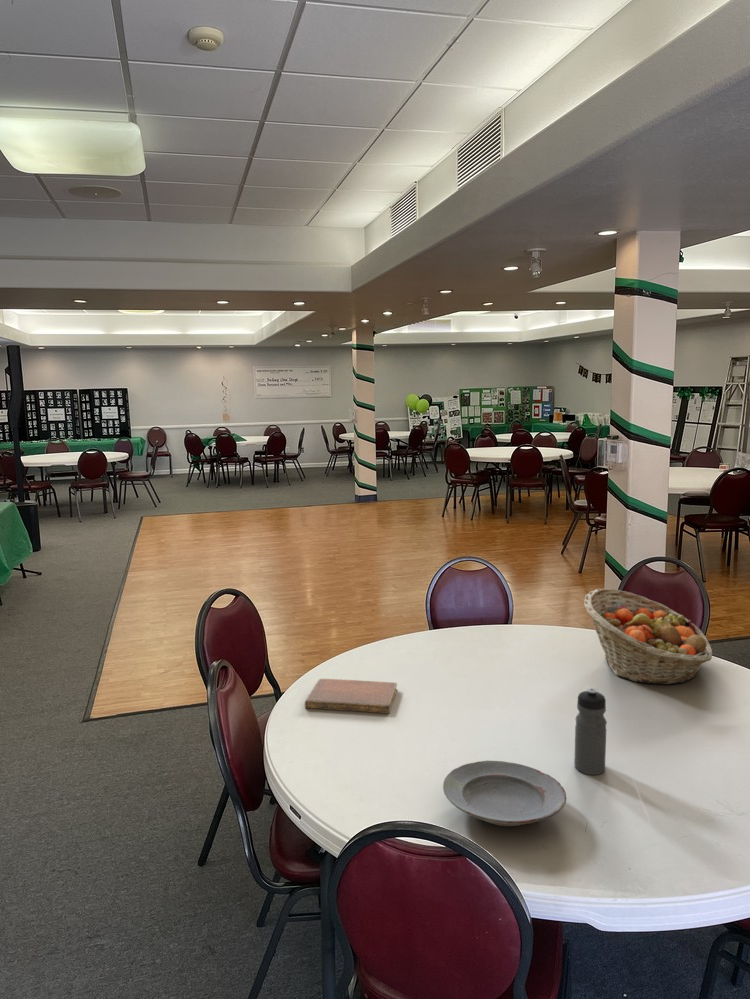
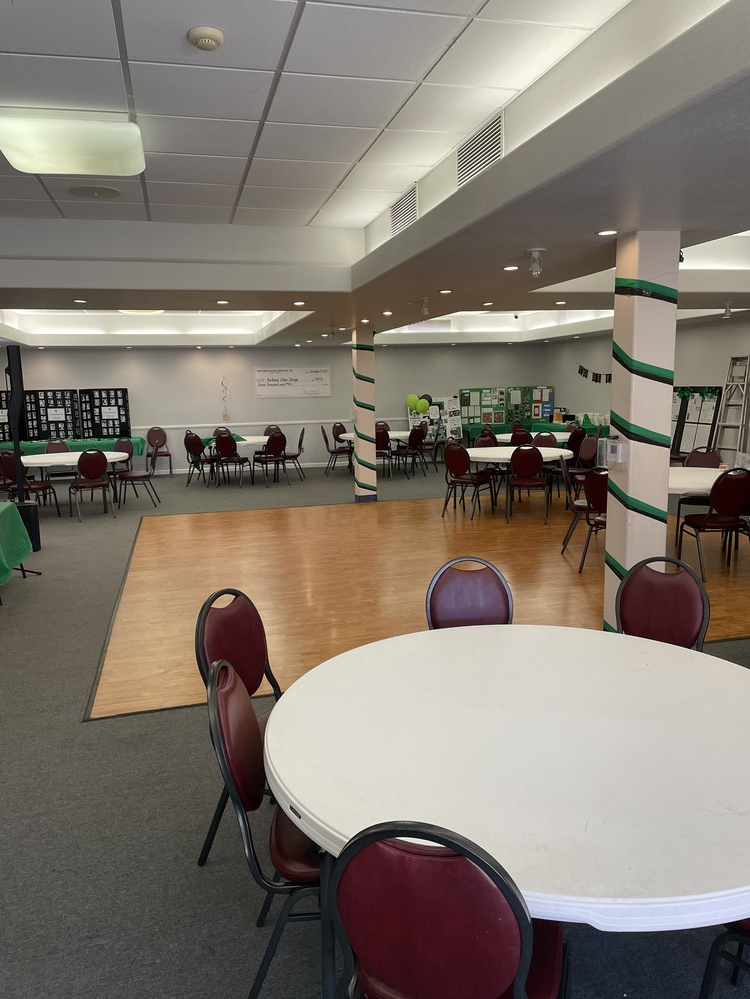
- notebook (352, 695)
- fruit basket (645, 633)
- plate (503, 798)
- water bottle (590, 729)
